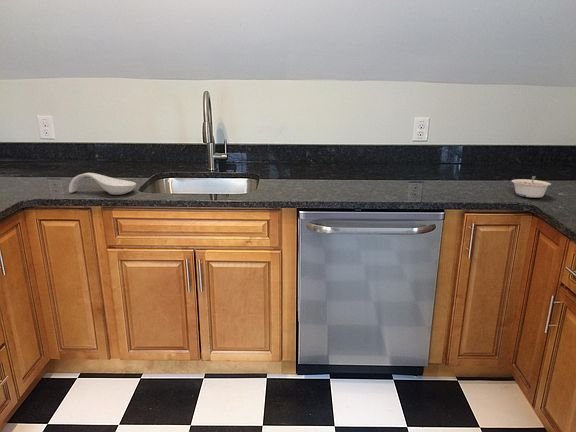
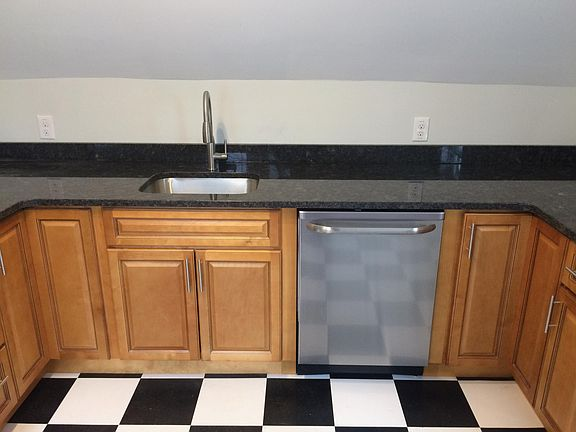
- legume (529, 187)
- spoon rest (102, 183)
